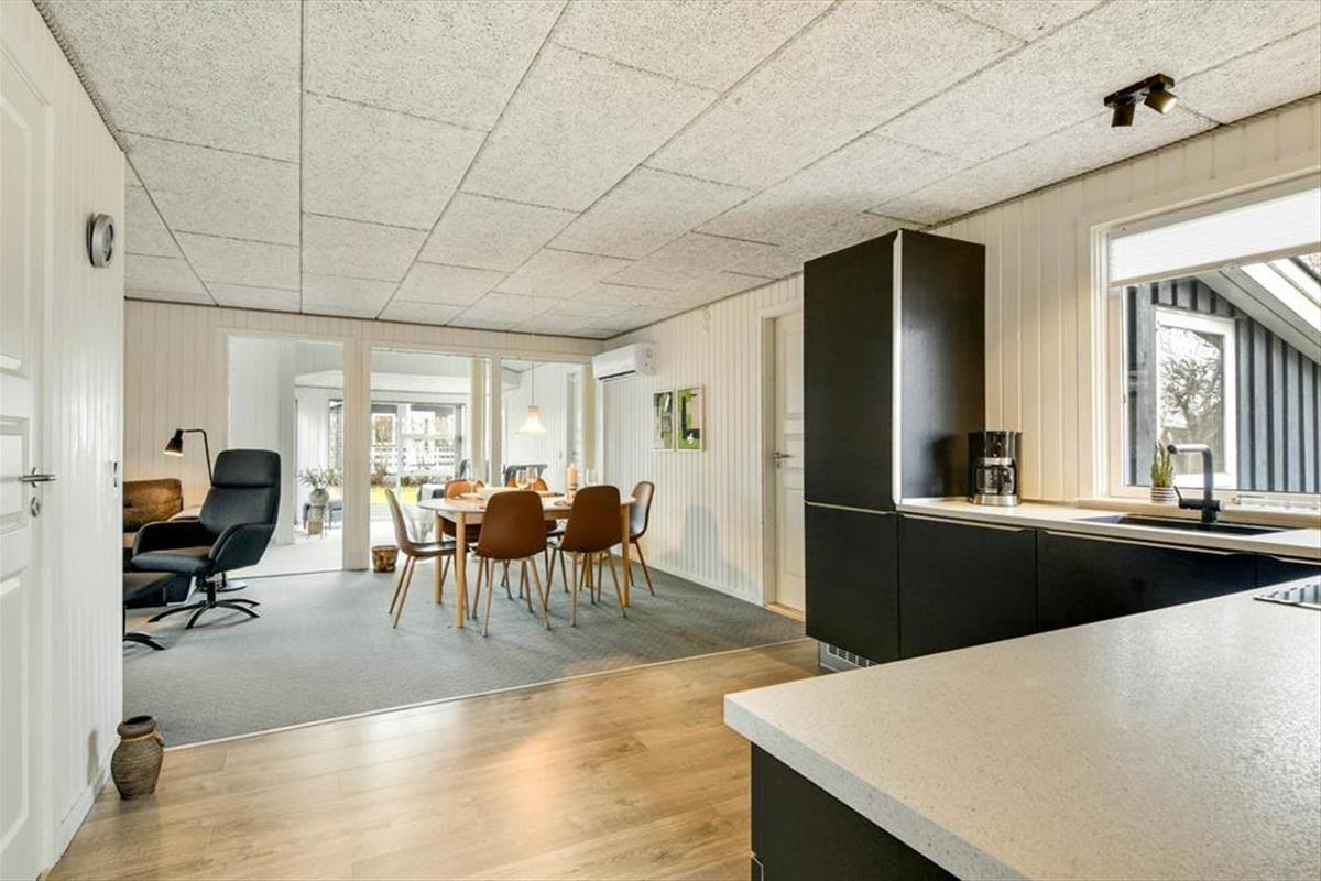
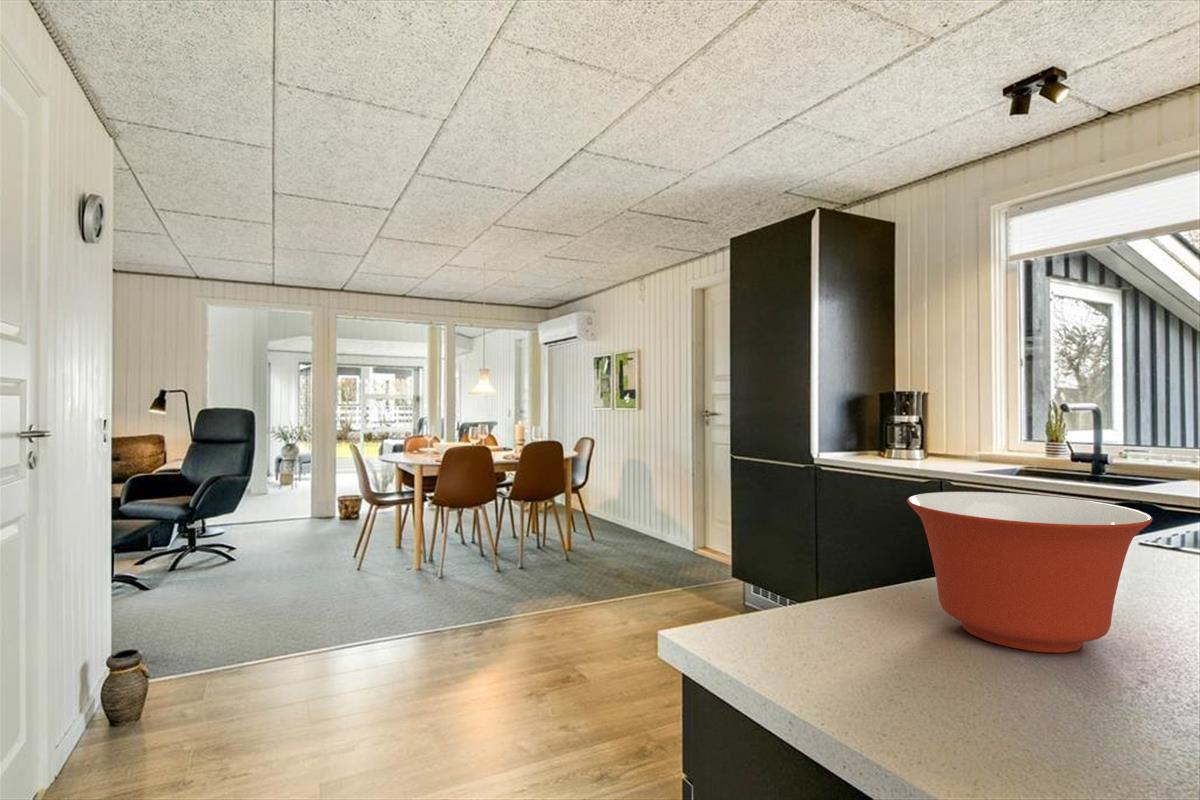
+ mixing bowl (1019, 569)
